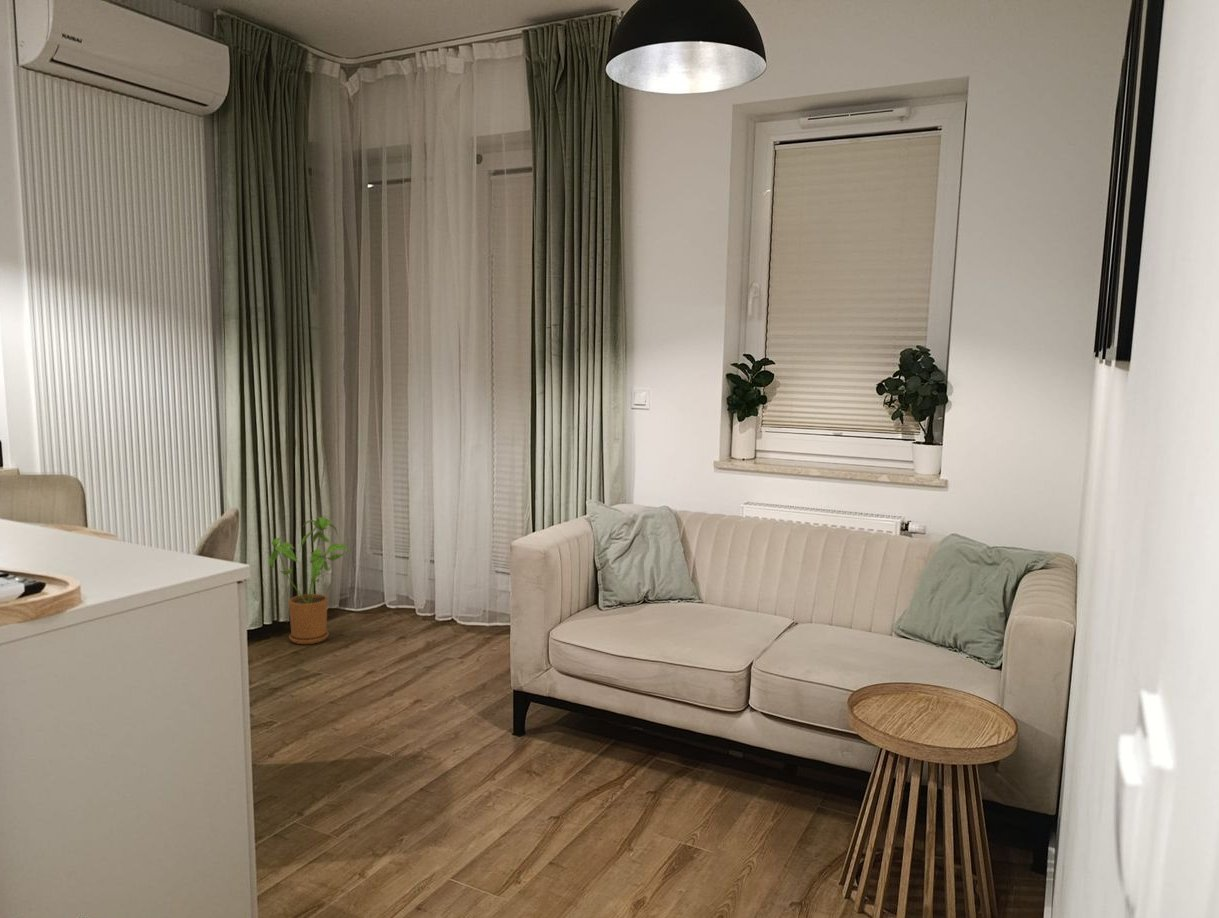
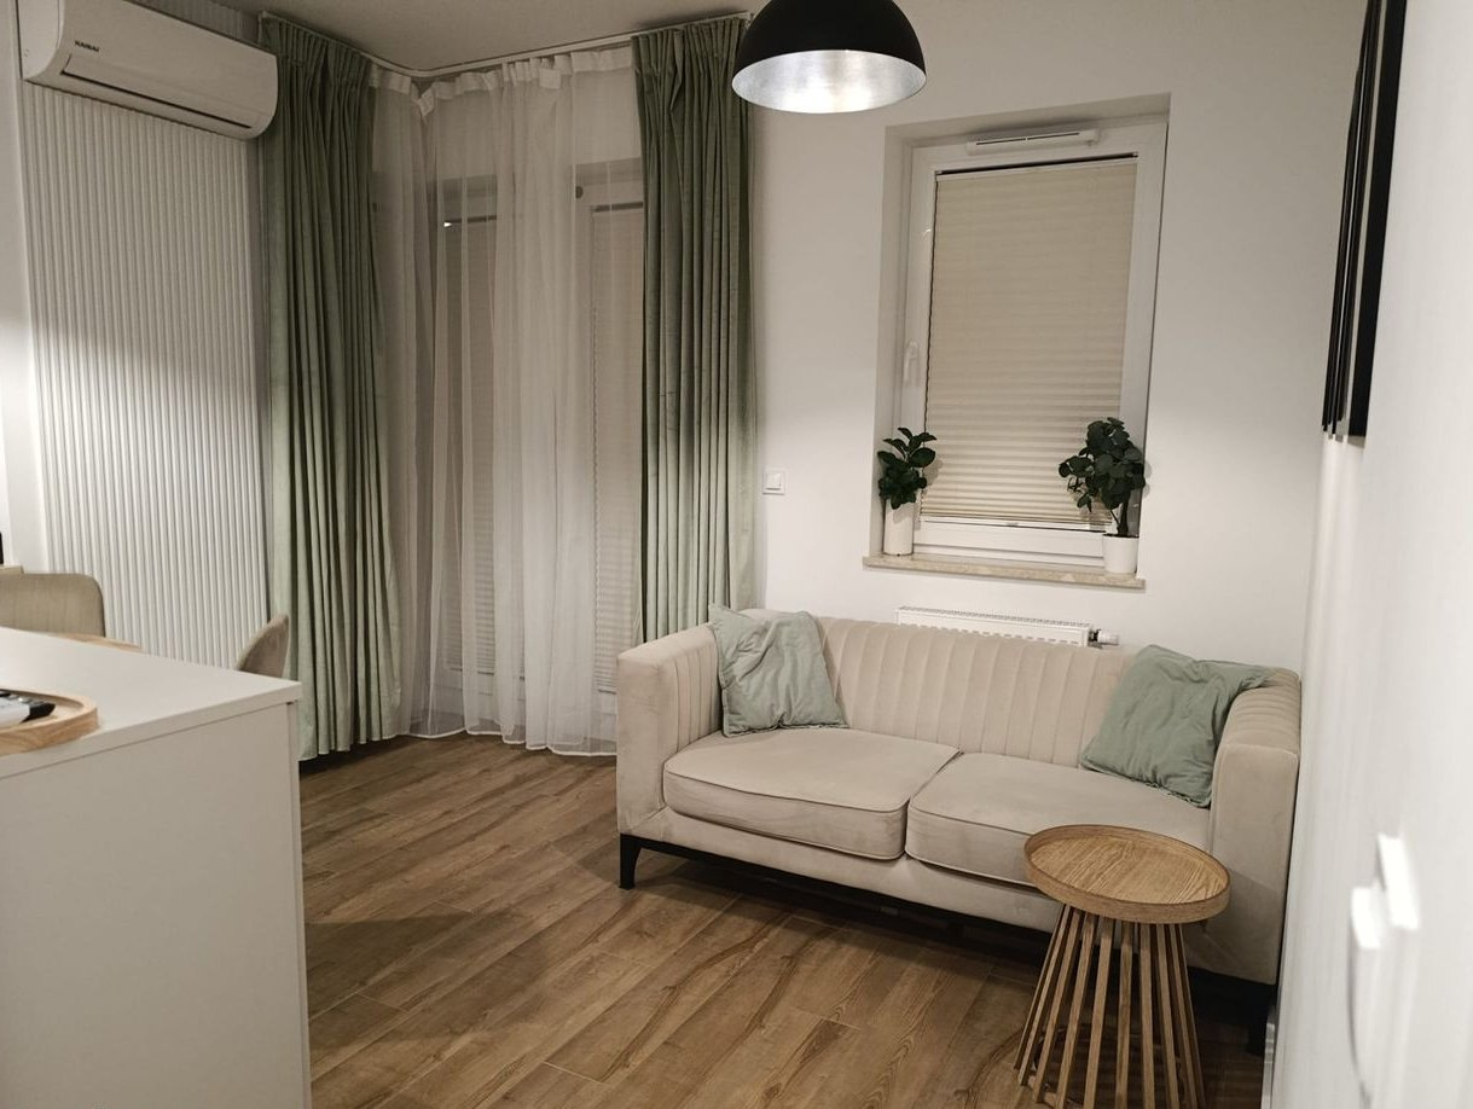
- house plant (313, 579)
